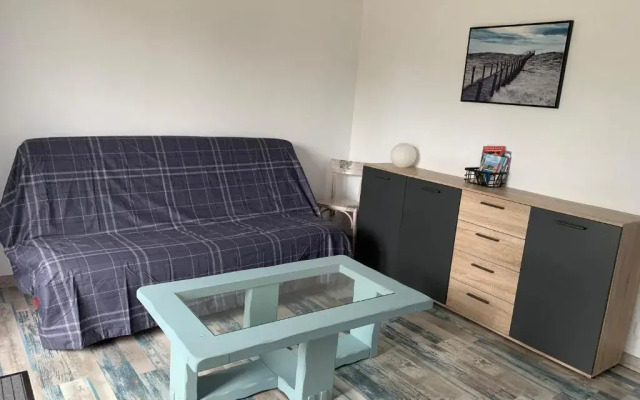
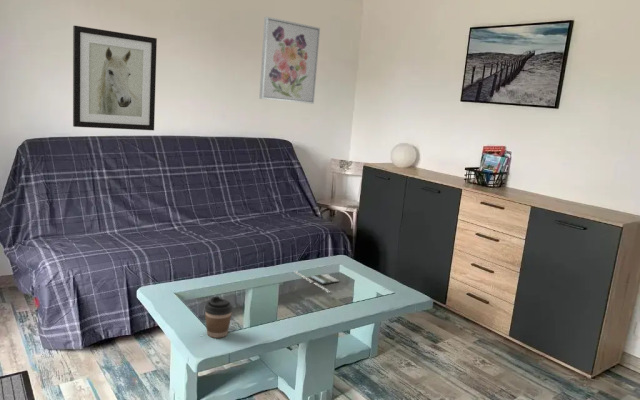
+ wall art (116, 81)
+ coffee cup (218, 316)
+ wall art (290, 62)
+ magazine (321, 279)
